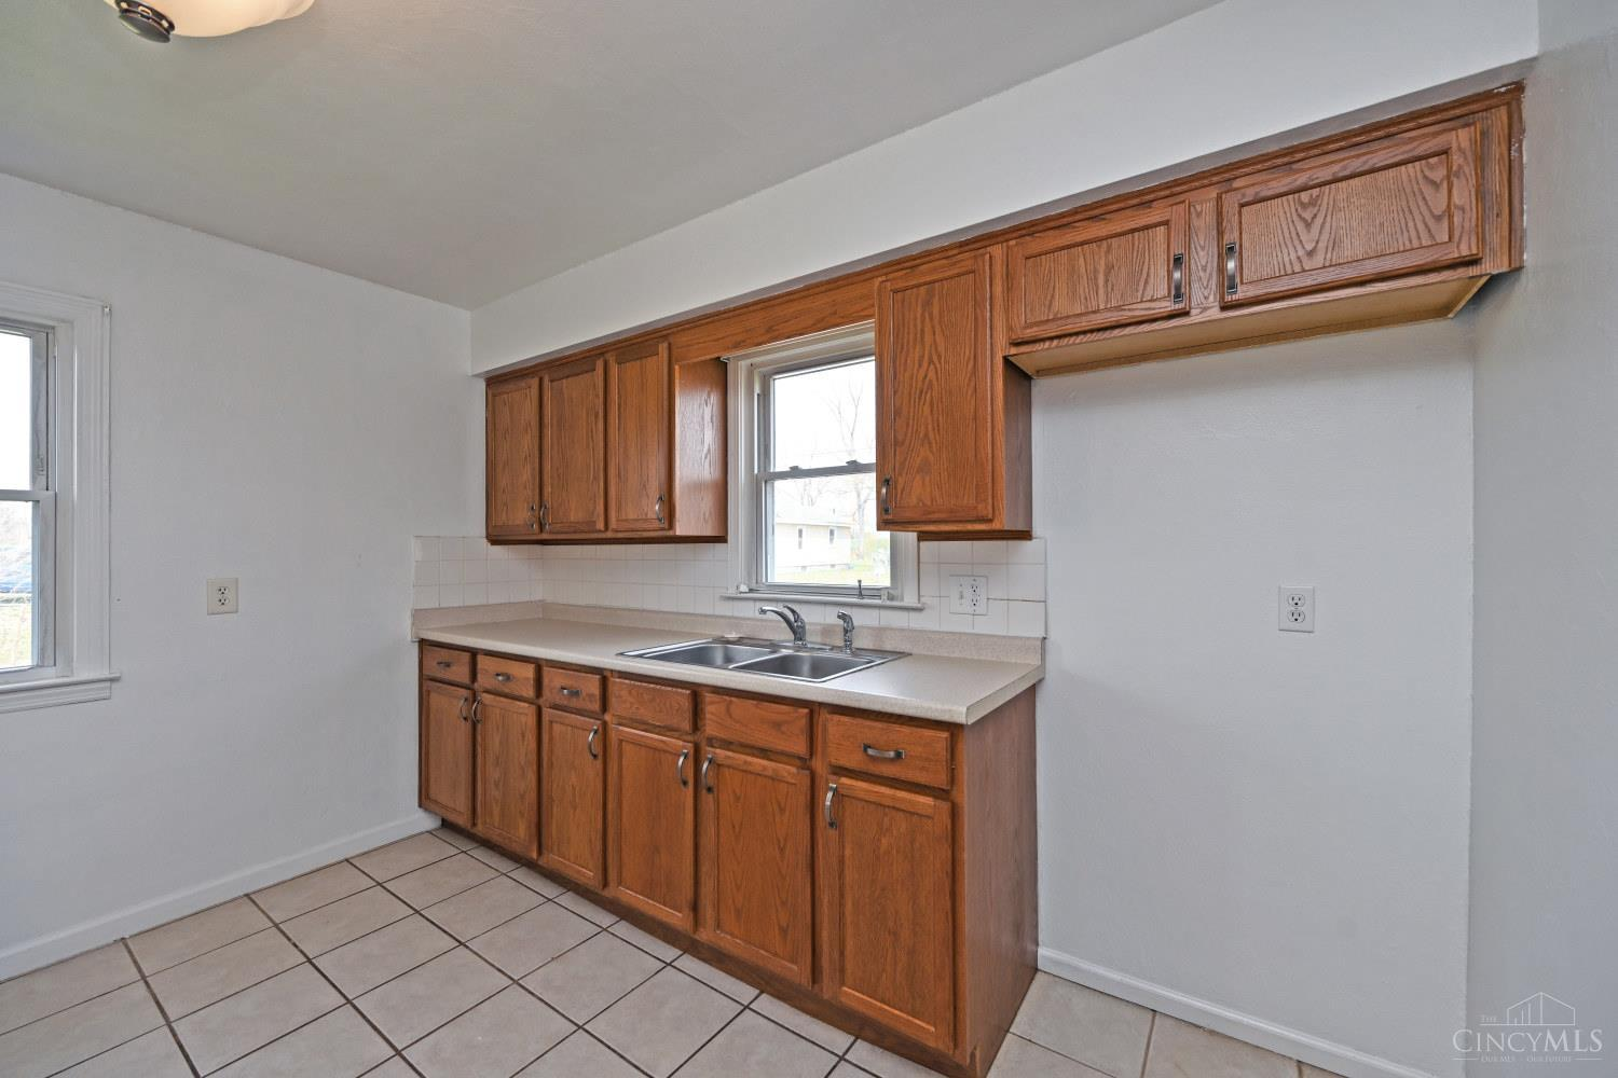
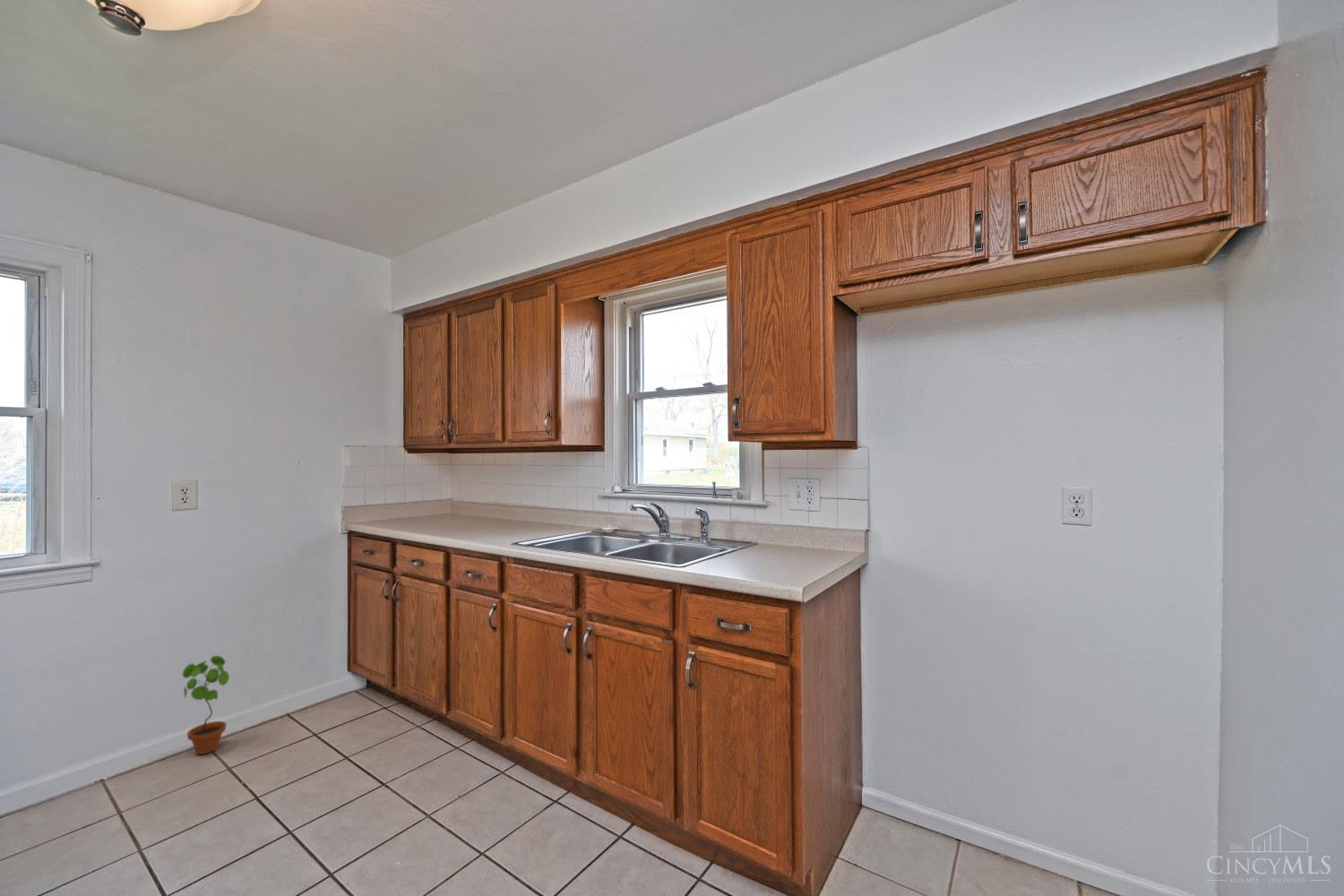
+ potted plant (208, 704)
